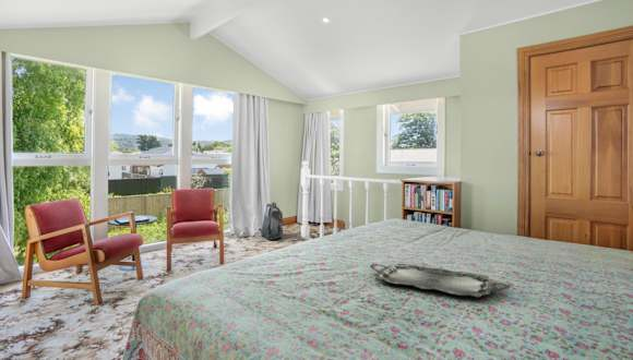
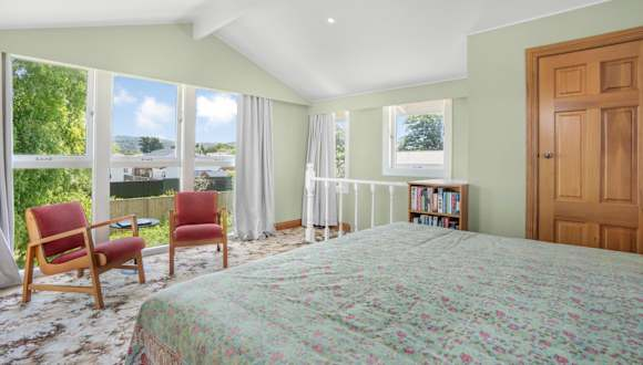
- backpack (271, 219)
- serving tray (432, 277)
